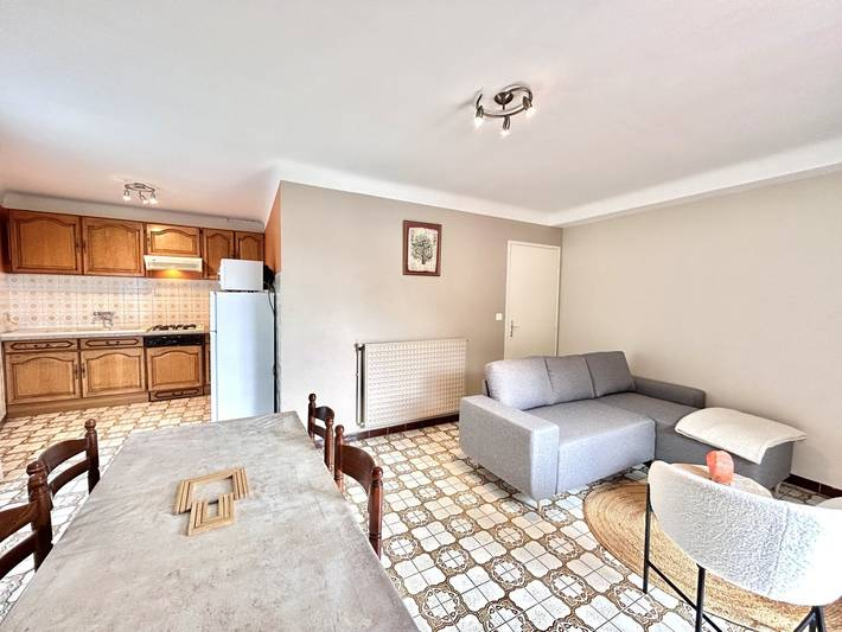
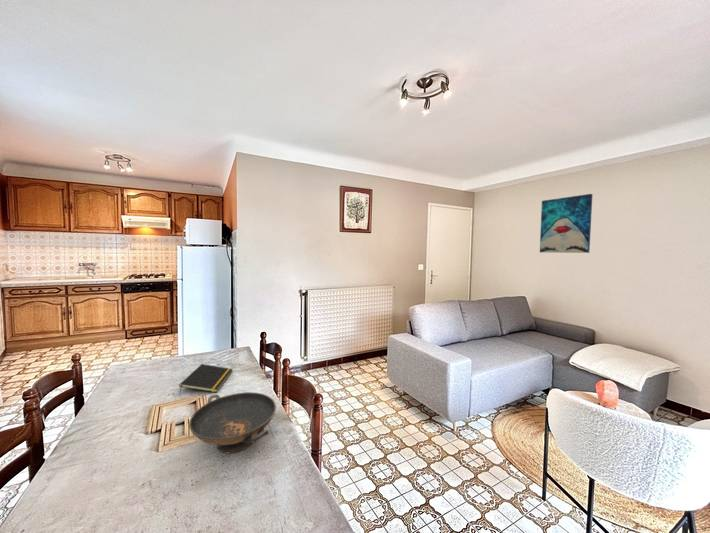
+ wall art (564, 225)
+ decorative bowl (235, 426)
+ notepad (208, 377)
